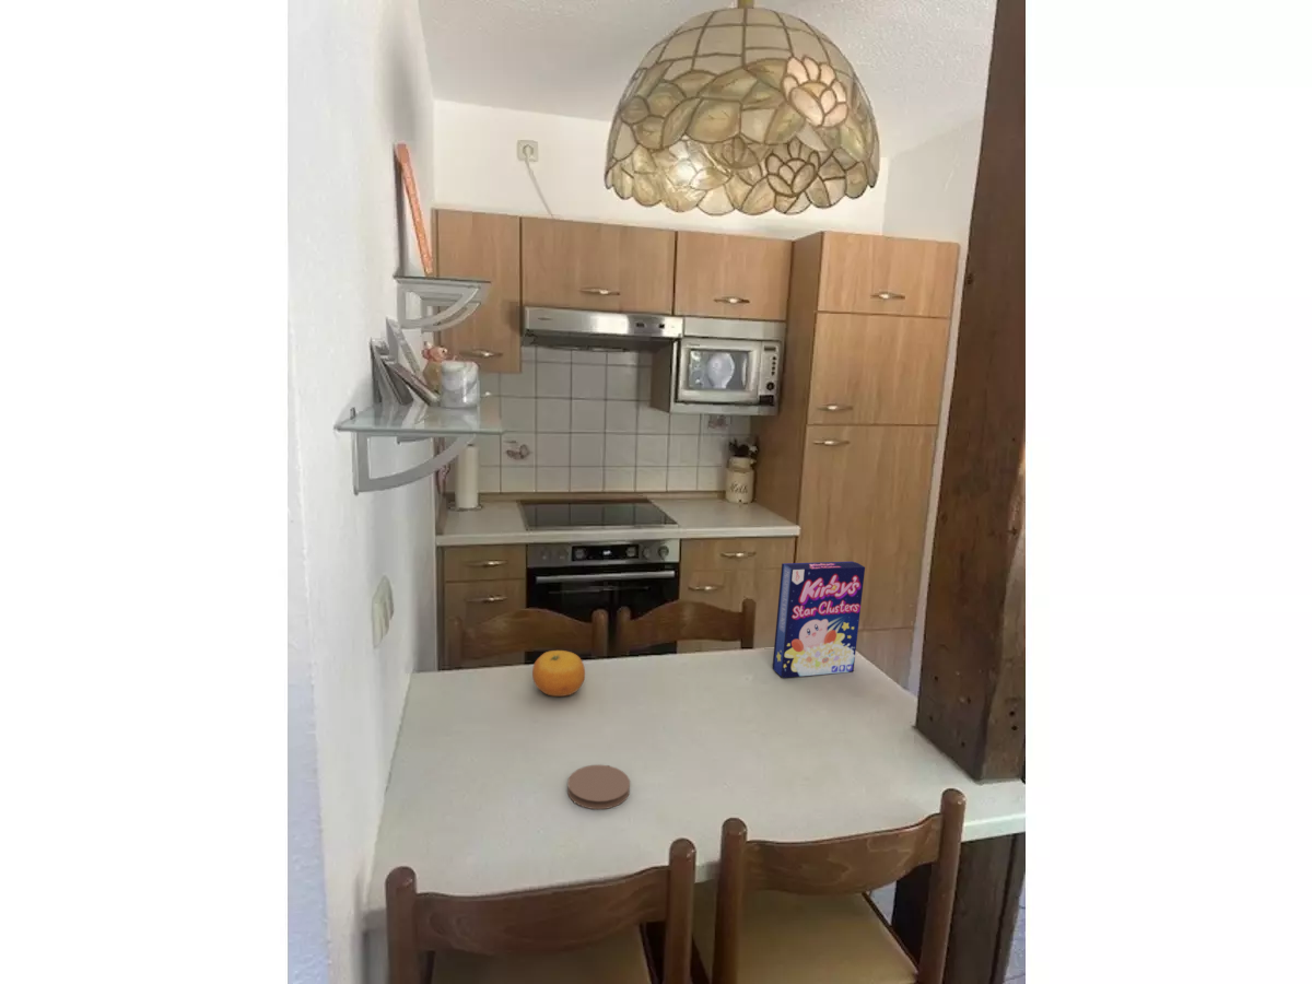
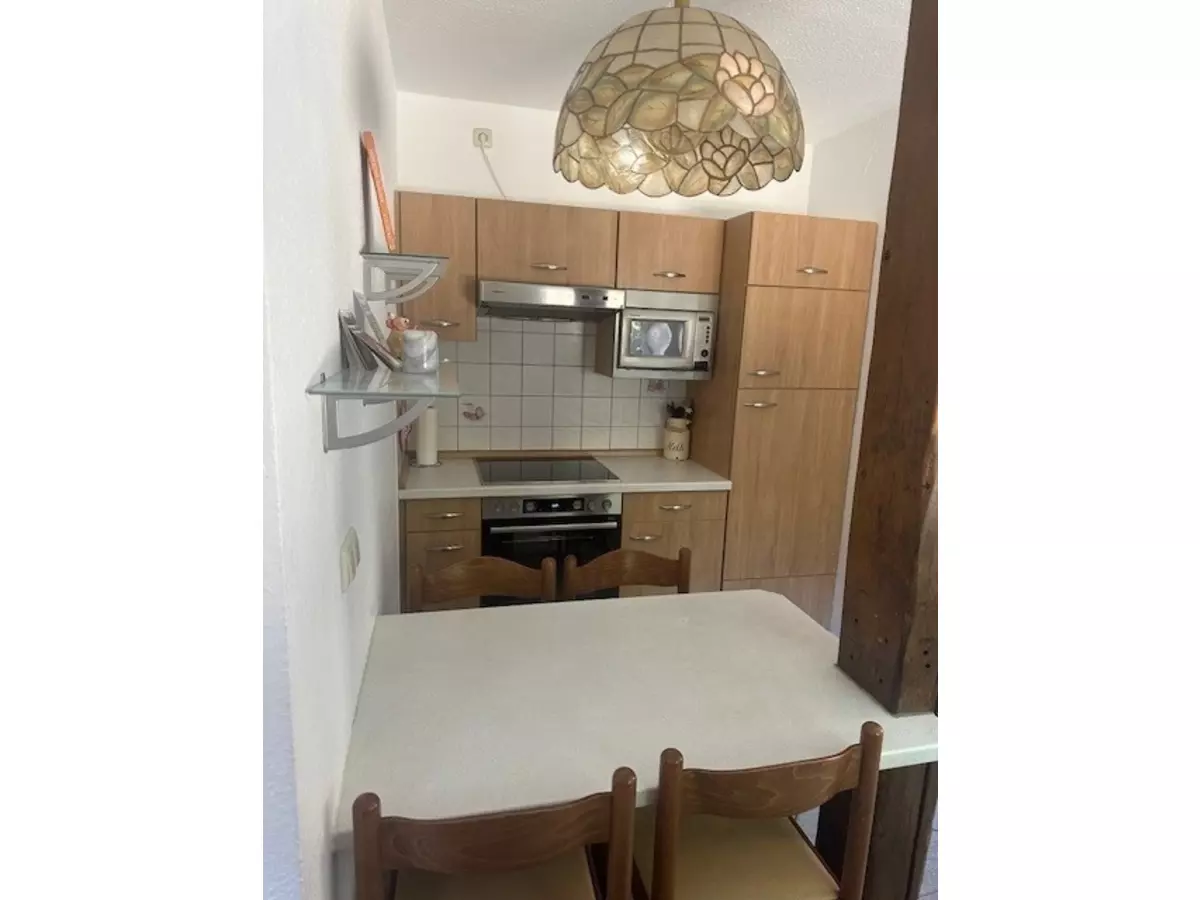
- fruit (559, 672)
- cereal box (818, 618)
- coaster (598, 786)
